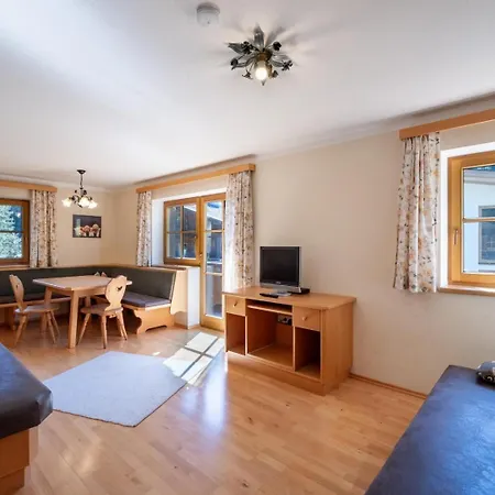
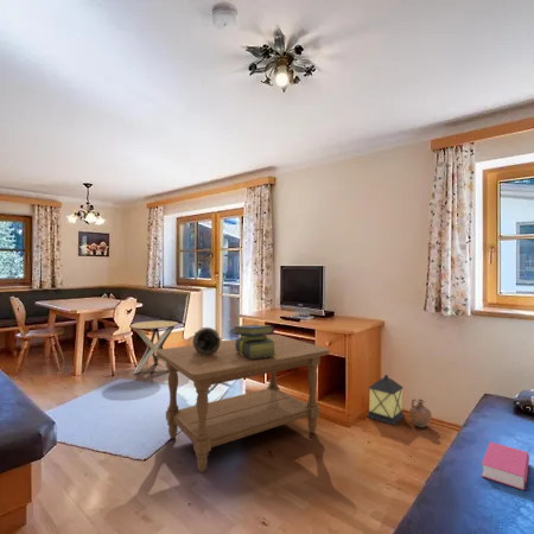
+ side table (154, 345)
+ stack of books (253, 338)
+ book (506, 464)
+ decorative bowl (205, 339)
+ coffee table (243, 394)
+ lamp (386, 395)
+ ceramic jug (420, 412)
